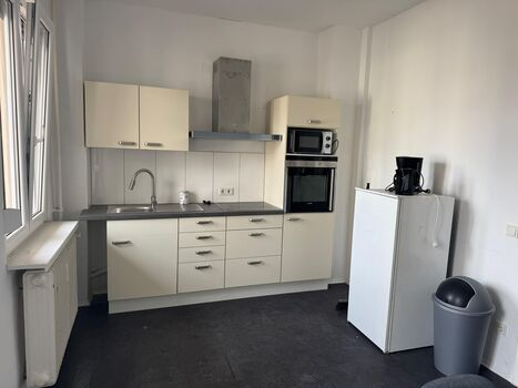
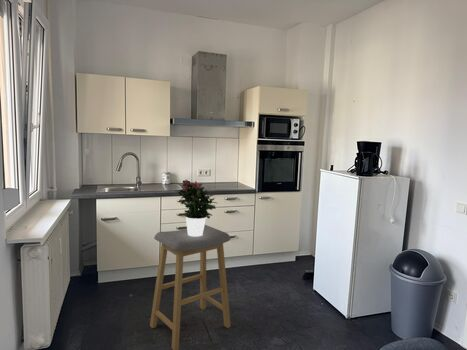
+ potted flower (194, 206)
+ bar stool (191, 280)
